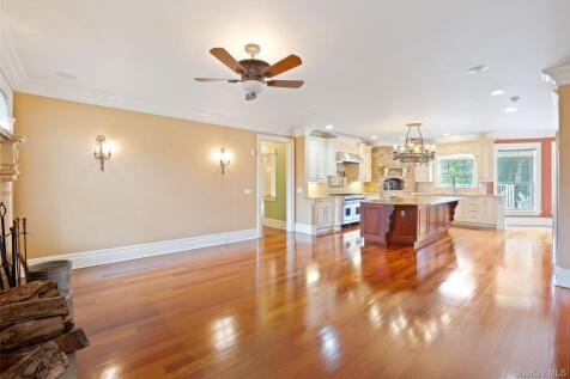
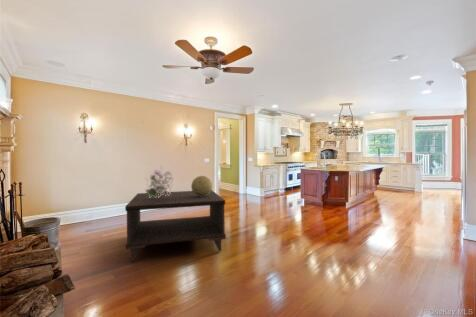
+ coffee table (177, 219)
+ bouquet (158, 180)
+ decorative sphere (201, 186)
